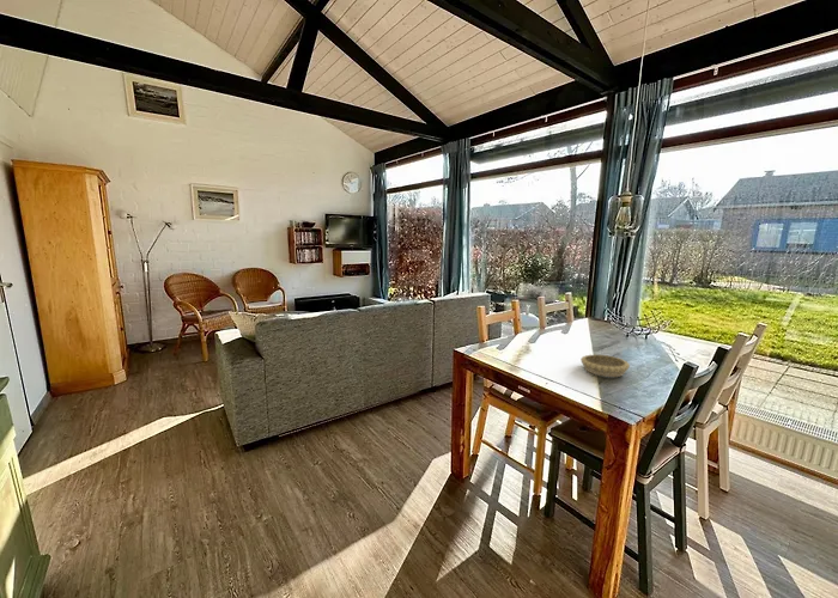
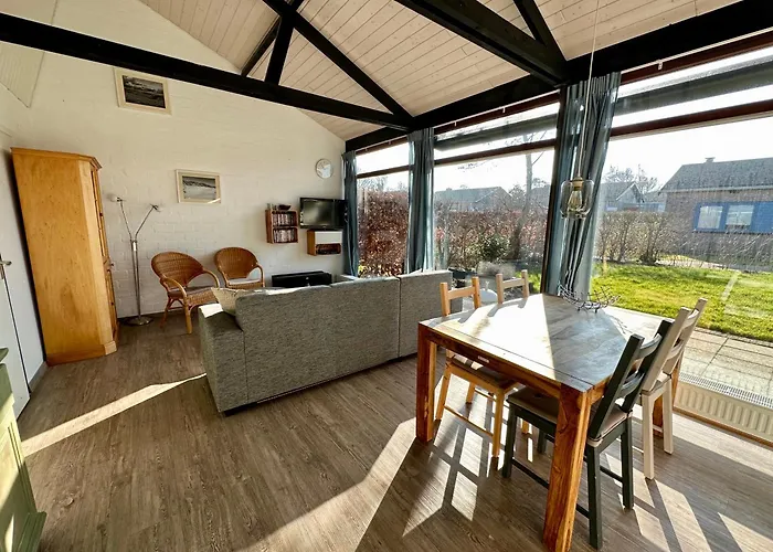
- decorative bowl (603, 365)
